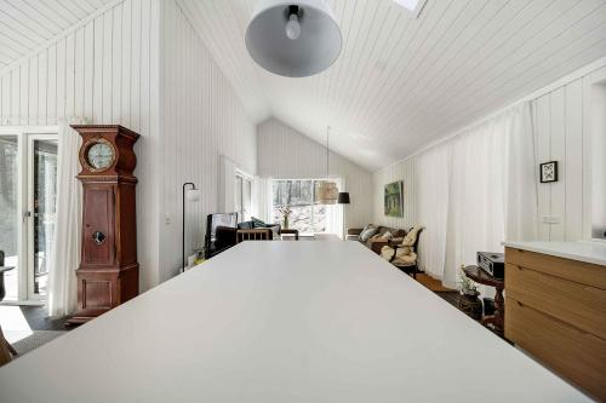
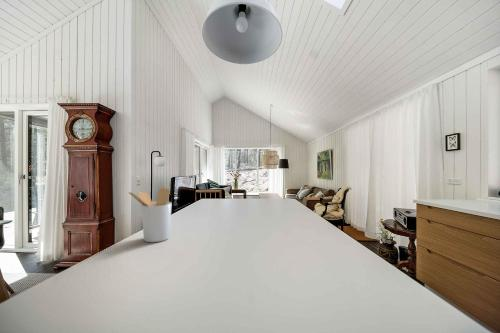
+ utensil holder (149, 213)
